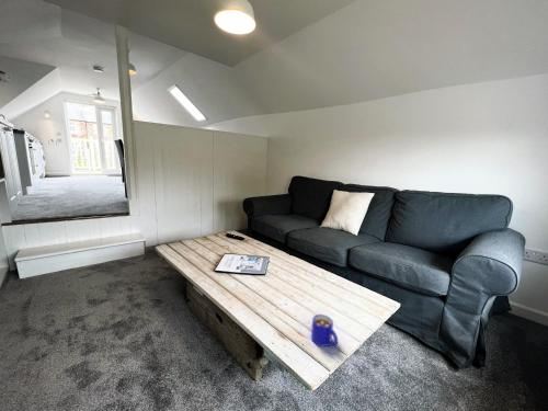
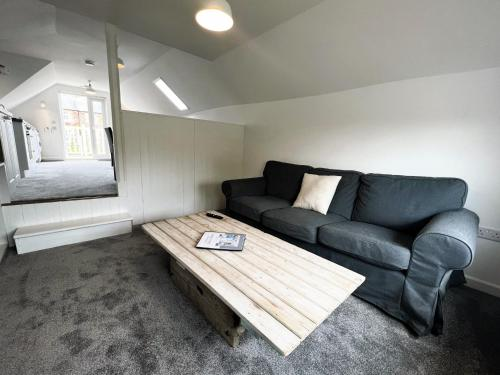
- mug (326, 332)
